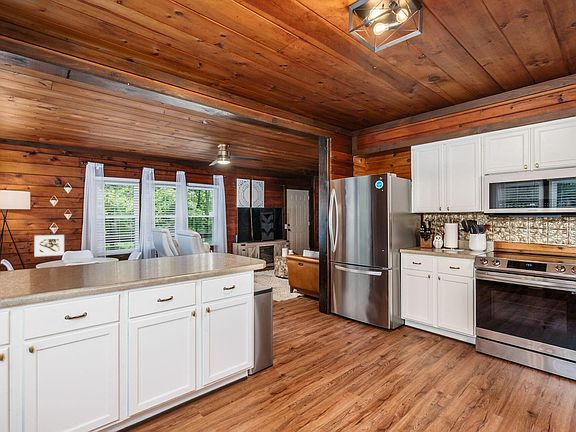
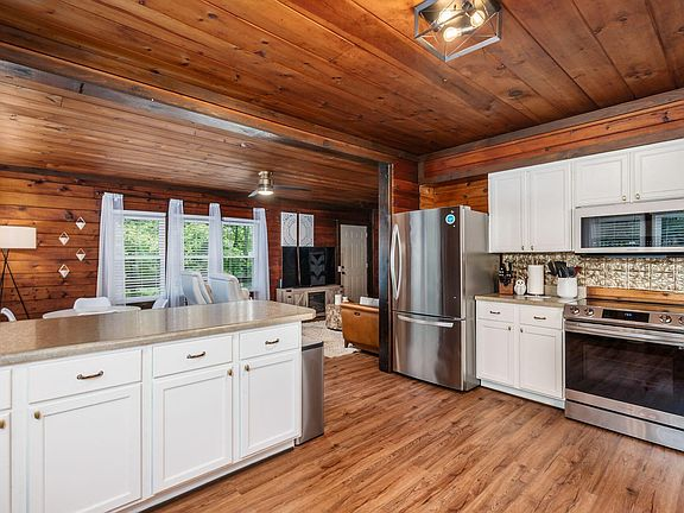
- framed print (49, 245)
